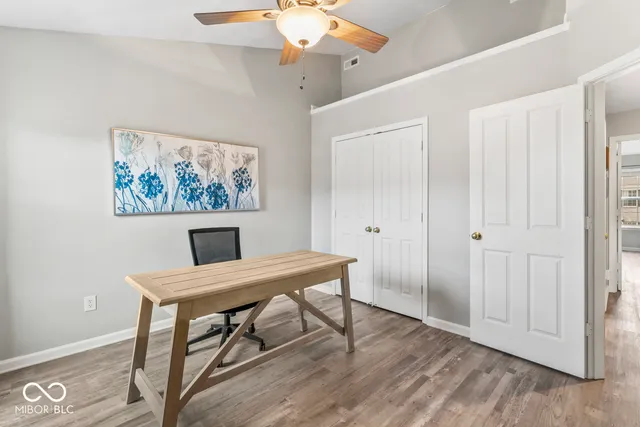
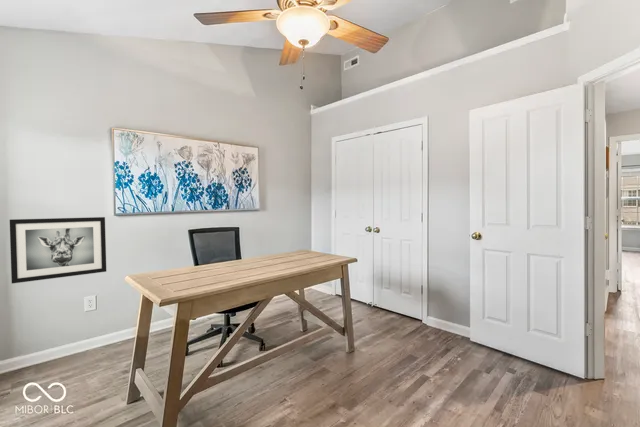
+ wall art (61, 247)
